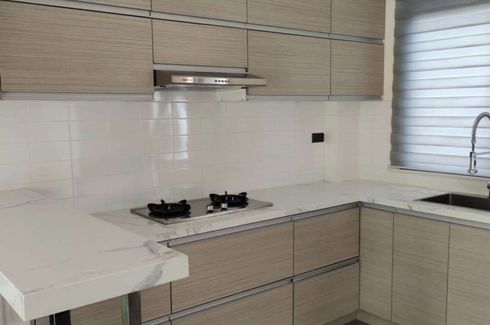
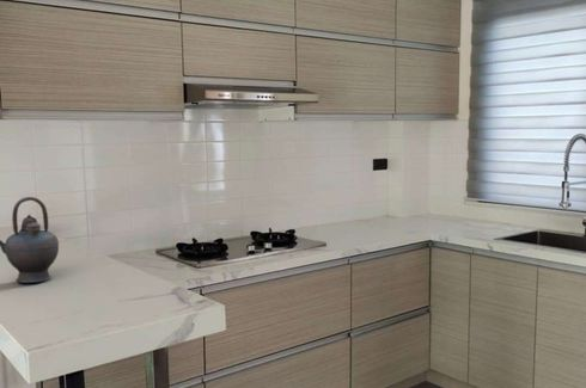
+ teapot (25, 239)
